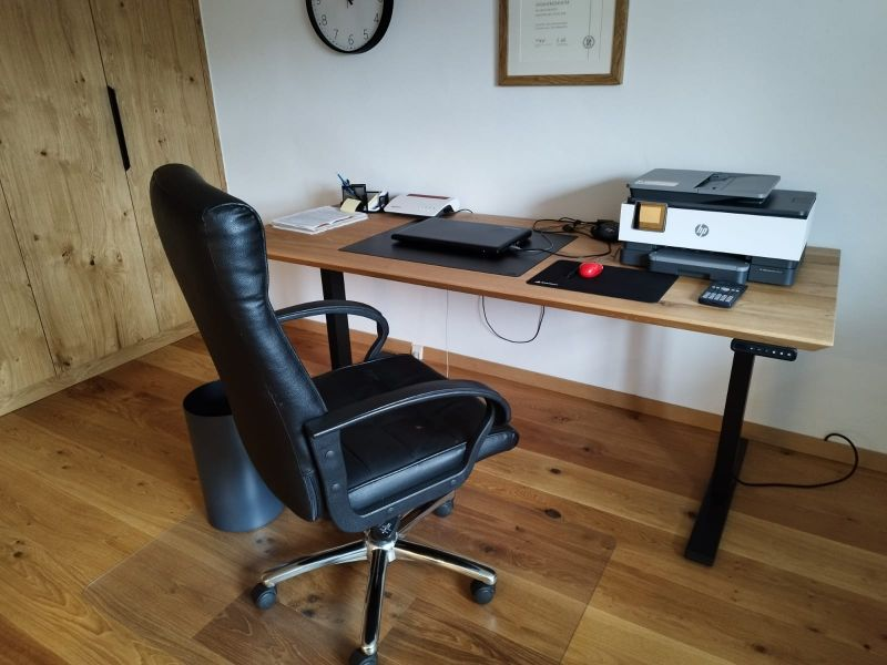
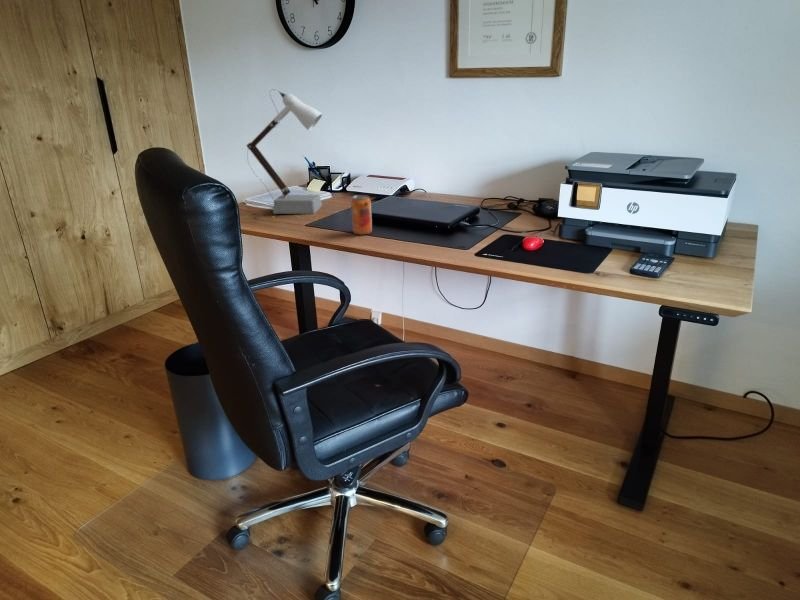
+ beverage can (361, 214)
+ desk lamp (268, 162)
